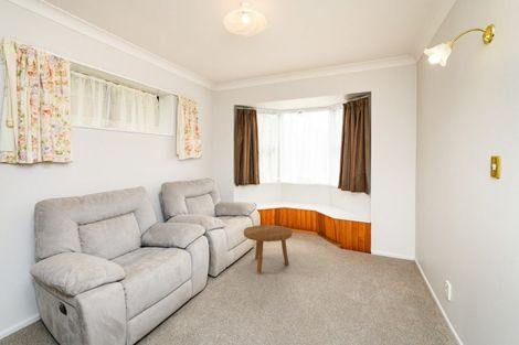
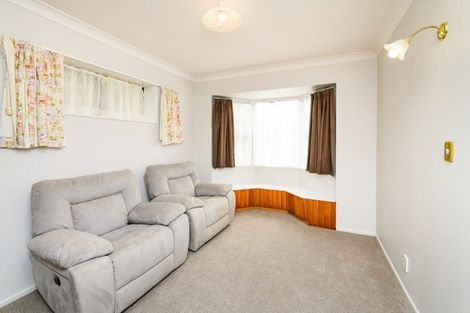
- footstool (262, 247)
